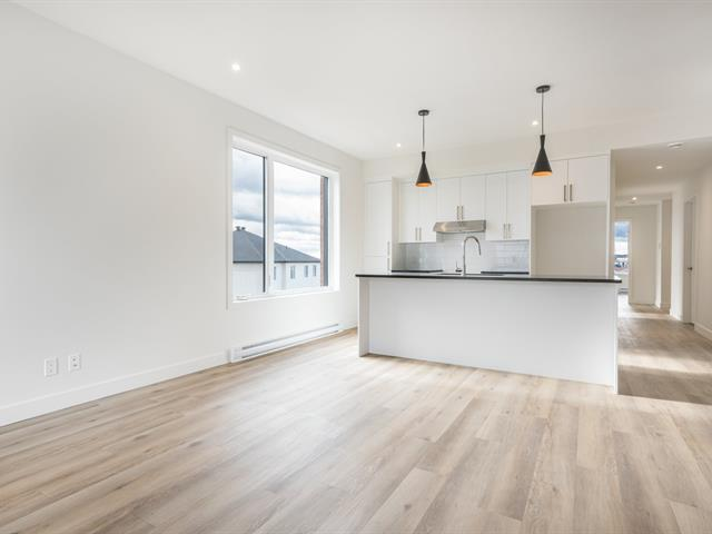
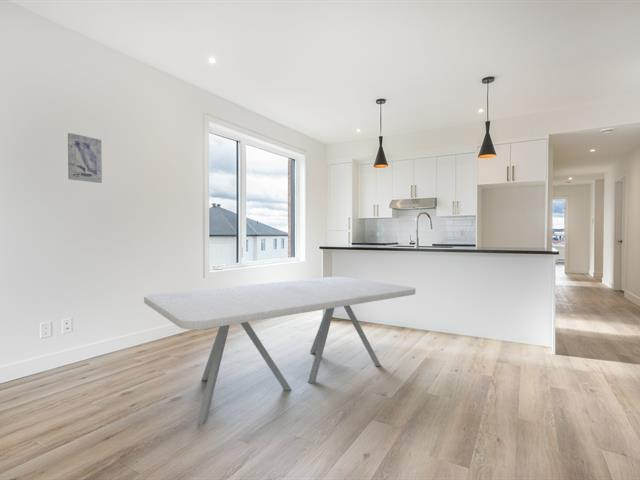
+ wall art (85, 158)
+ dining table (286, 315)
